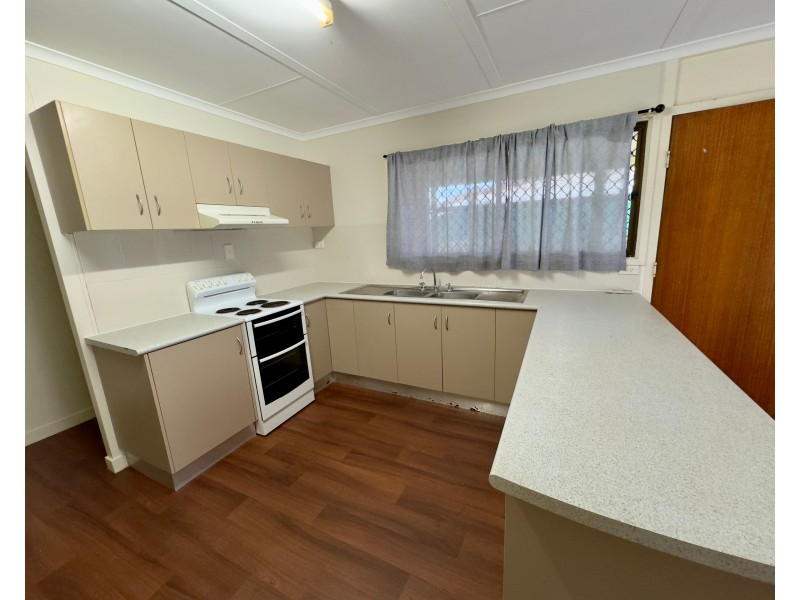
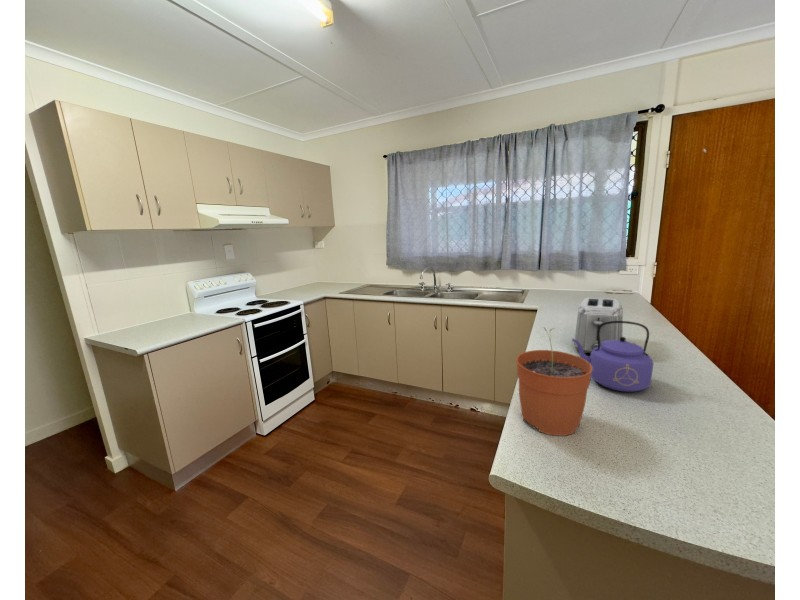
+ kettle (610, 351)
+ plant pot (551, 376)
+ toaster (599, 324)
